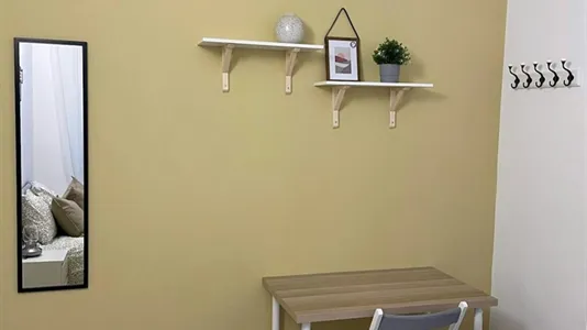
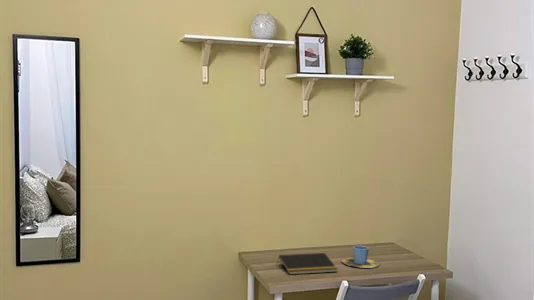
+ cup (360, 255)
+ notepad (307, 263)
